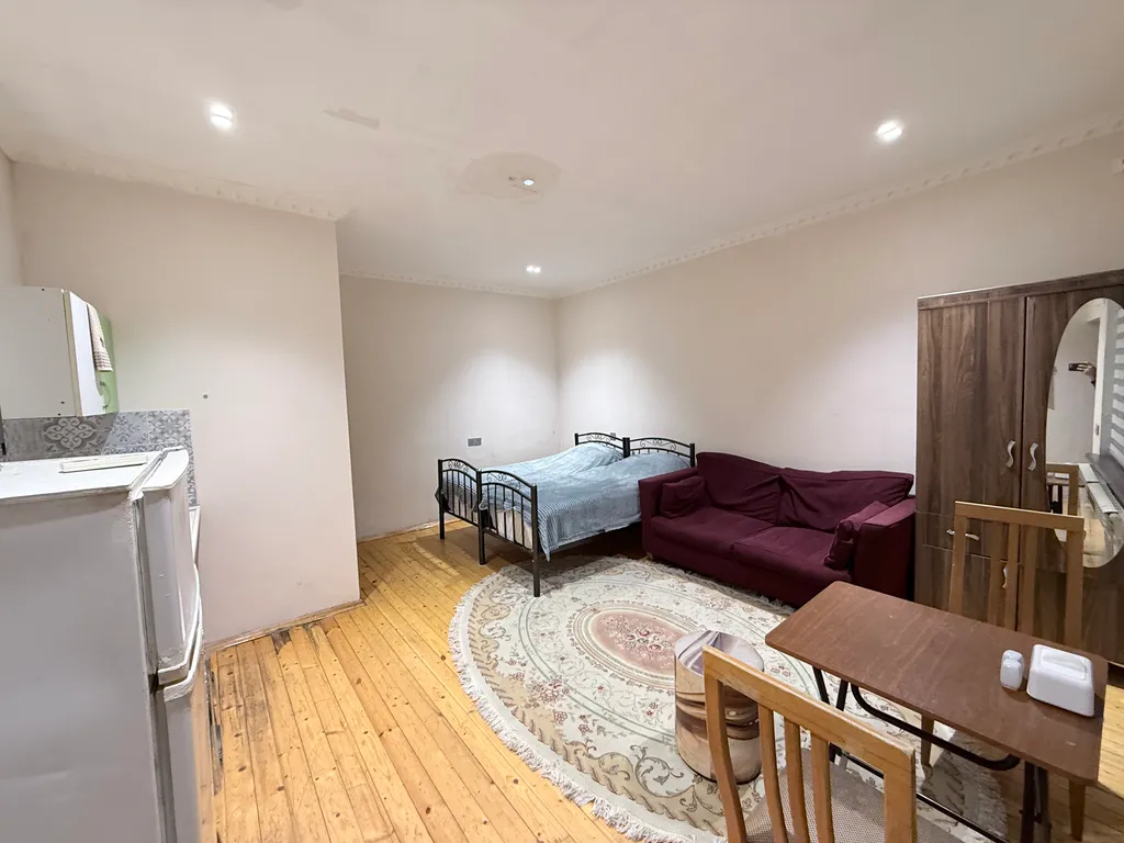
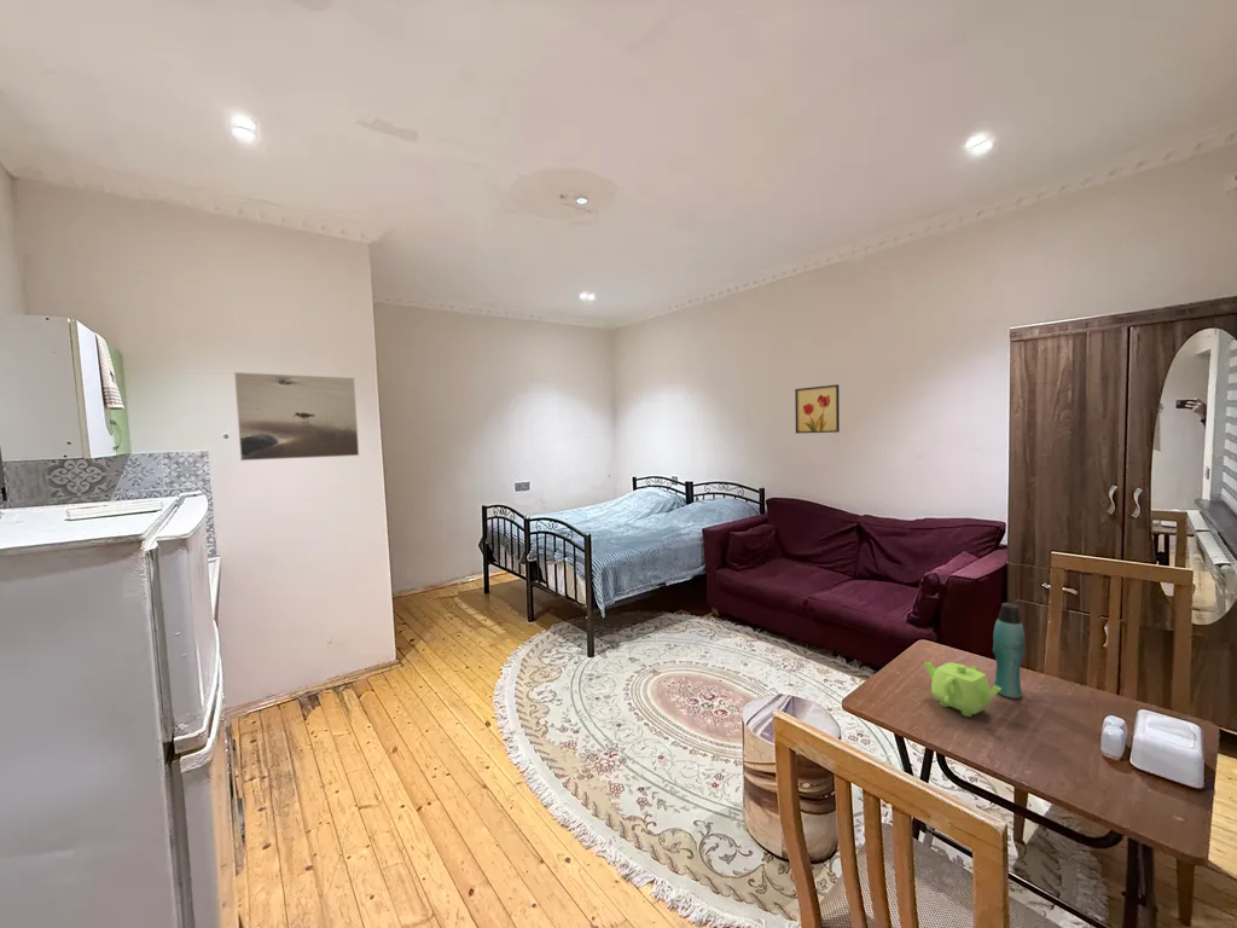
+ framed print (300, 417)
+ wall art (817, 410)
+ teapot (962, 685)
+ bottle (1007, 649)
